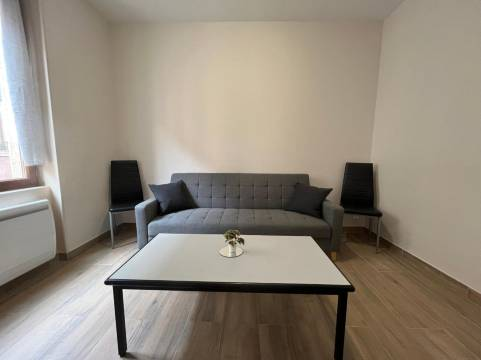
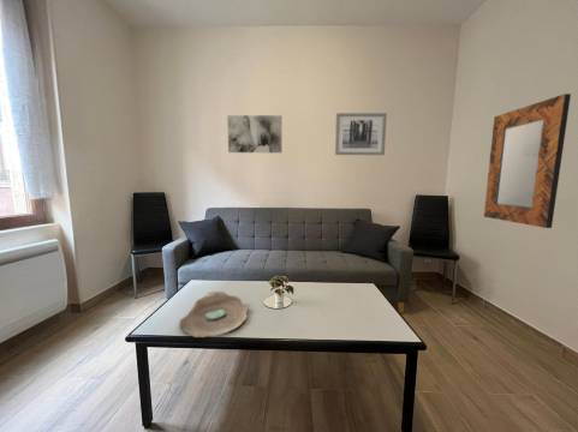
+ wall art (359, 134)
+ home mirror (519, 166)
+ decorative bowl (215, 311)
+ wall art (255, 133)
